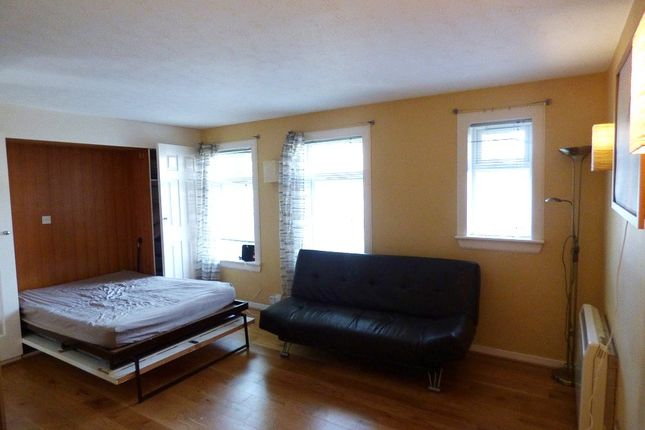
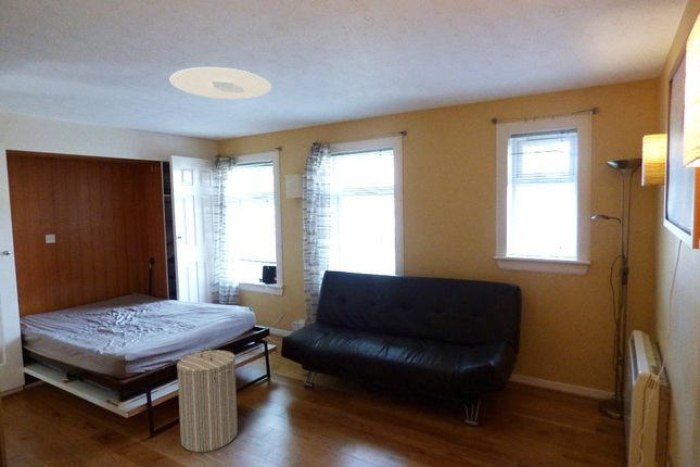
+ ceiling light (221, 79)
+ laundry hamper (207, 391)
